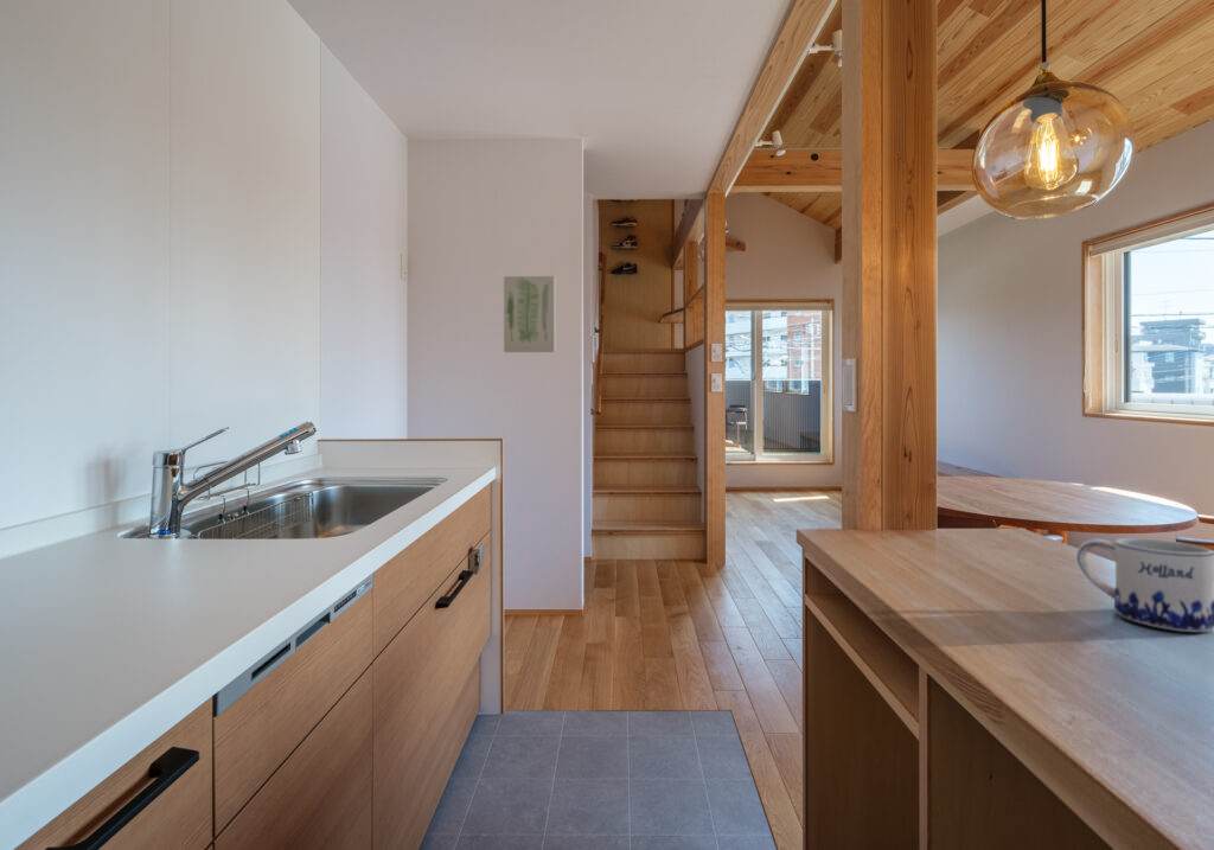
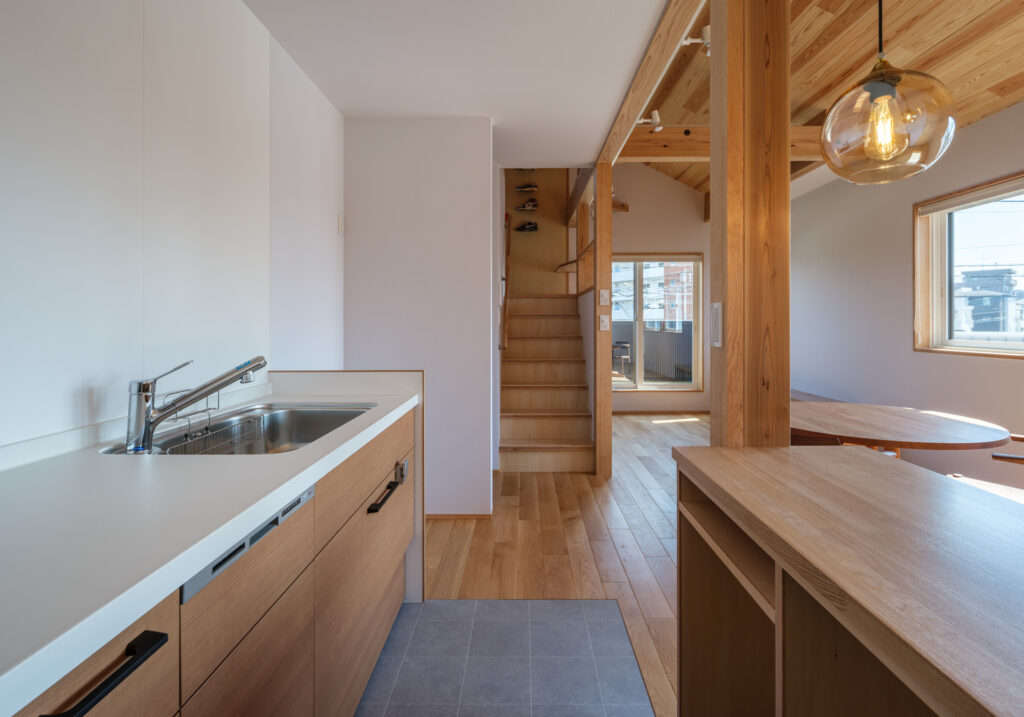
- wall art (529, 314)
- mug (1148, 580)
